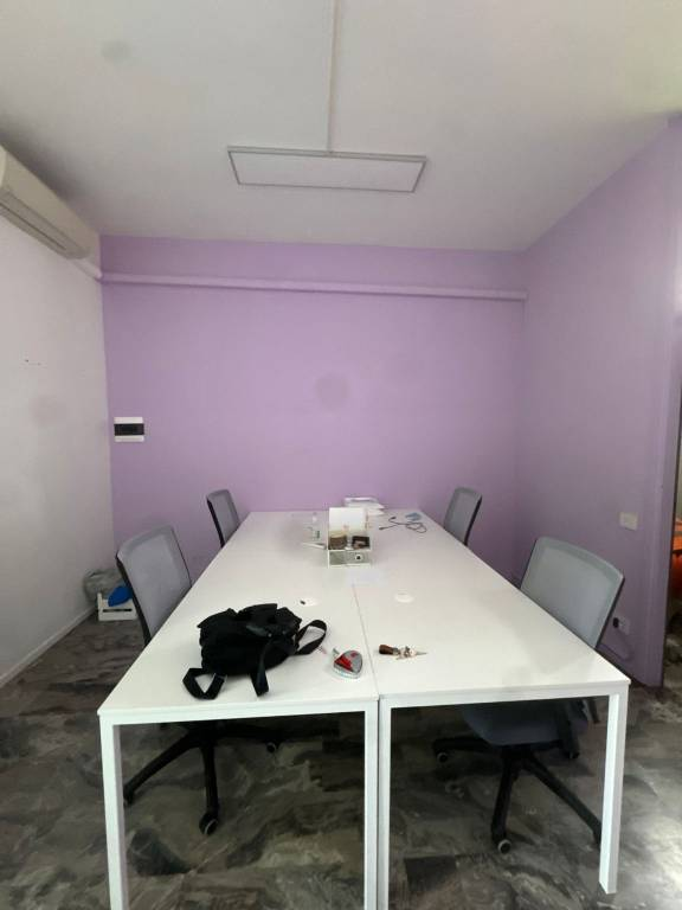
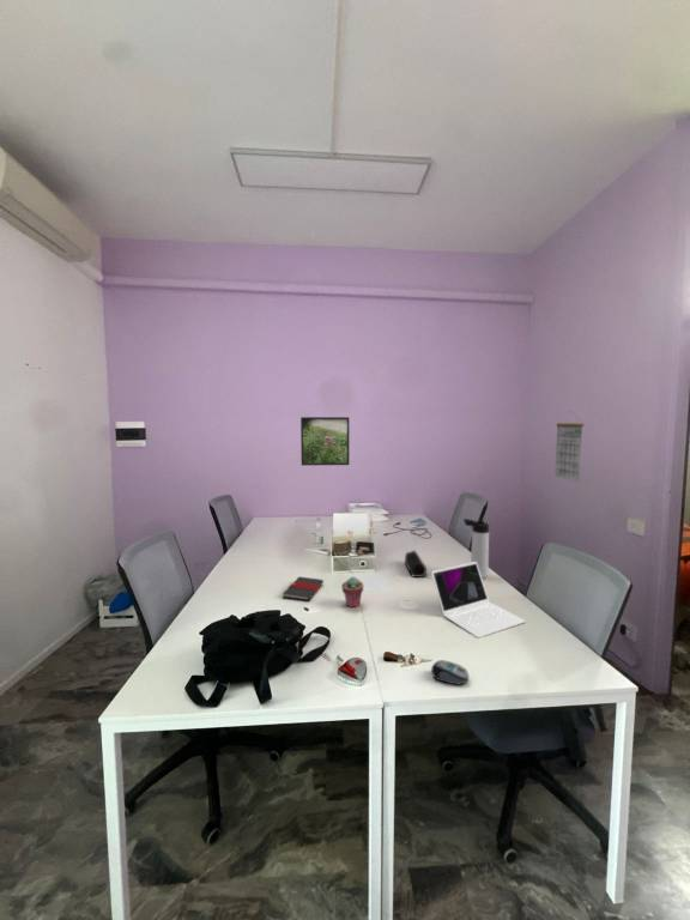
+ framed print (325, 441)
+ thermos bottle (476, 547)
+ pencil case (414, 559)
+ laptop (477, 593)
+ potted succulent (352, 589)
+ computer mouse (449, 670)
+ book (303, 587)
+ calendar (568, 444)
